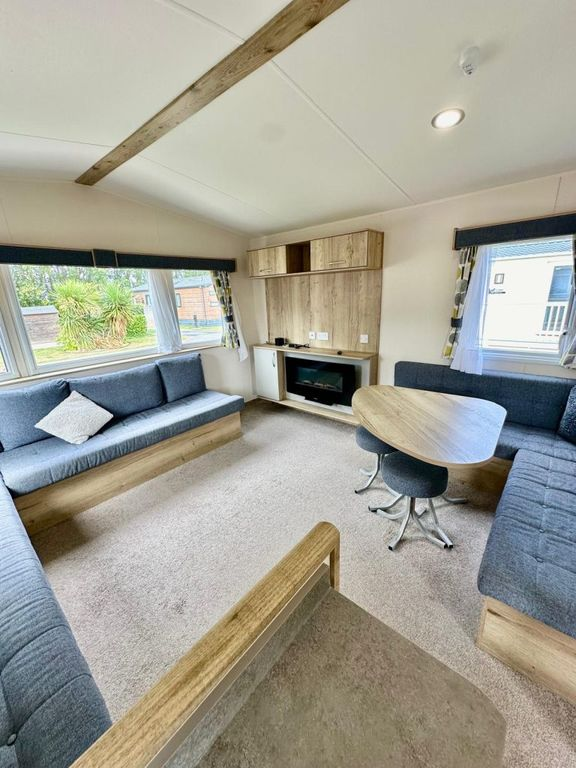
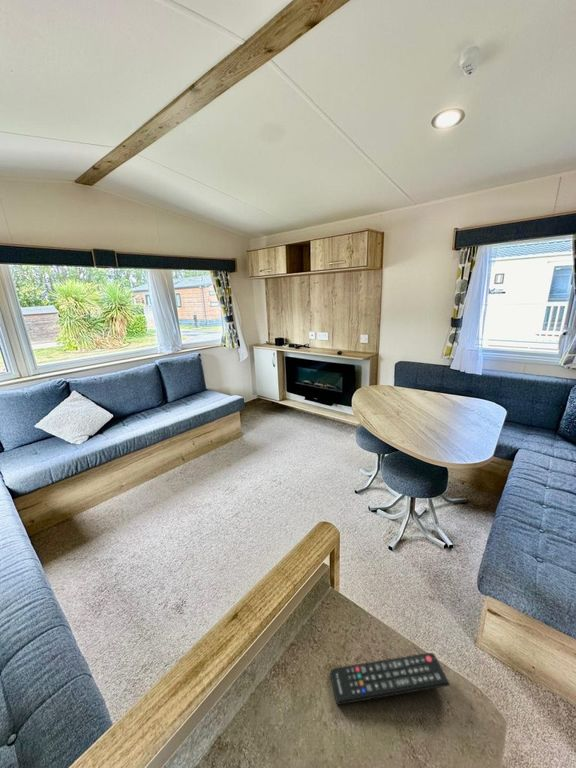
+ remote control (388, 678)
